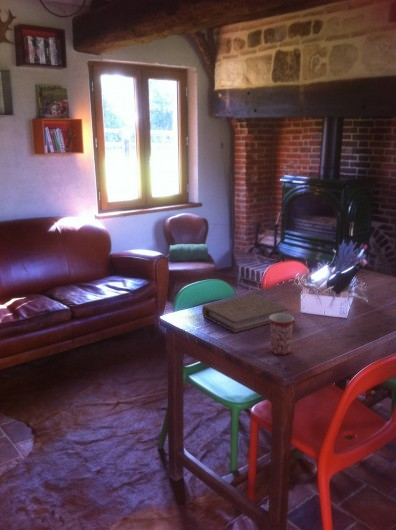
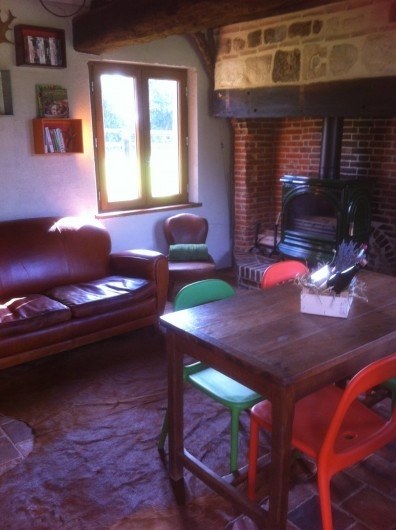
- book (244, 311)
- mug (284, 333)
